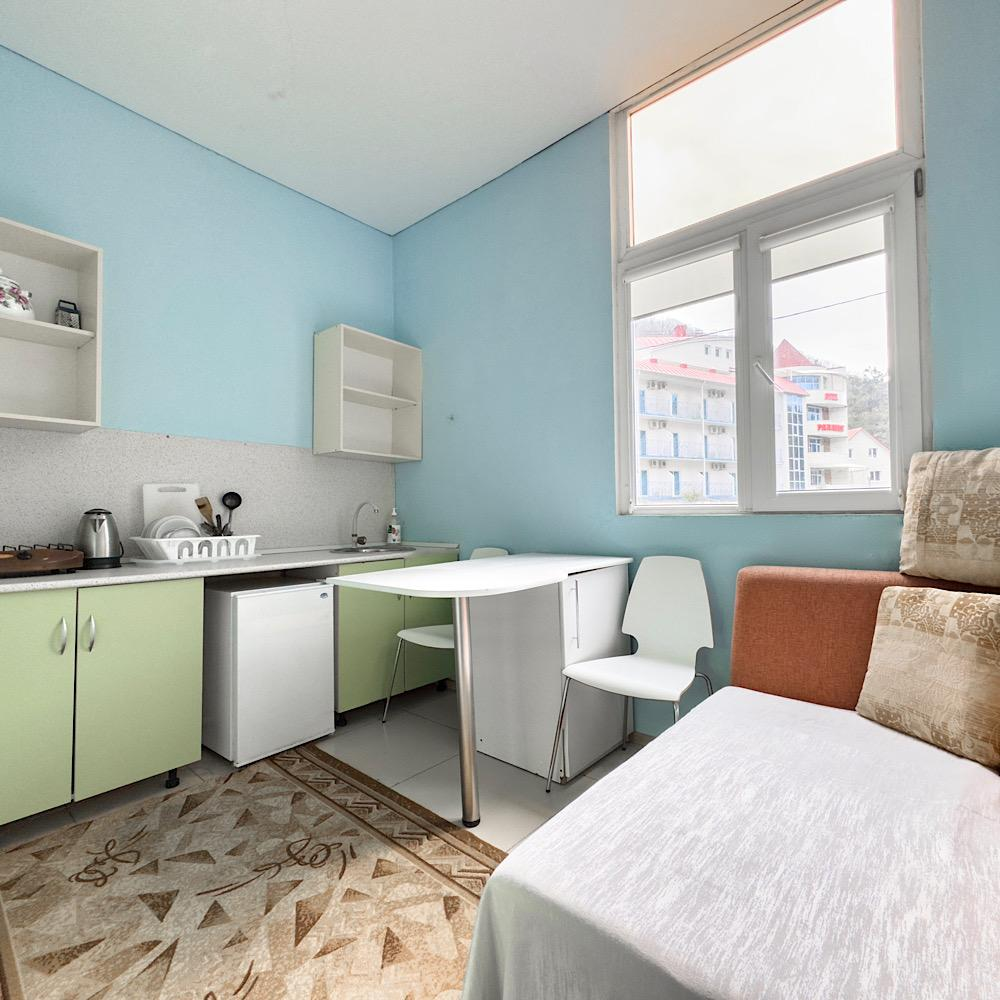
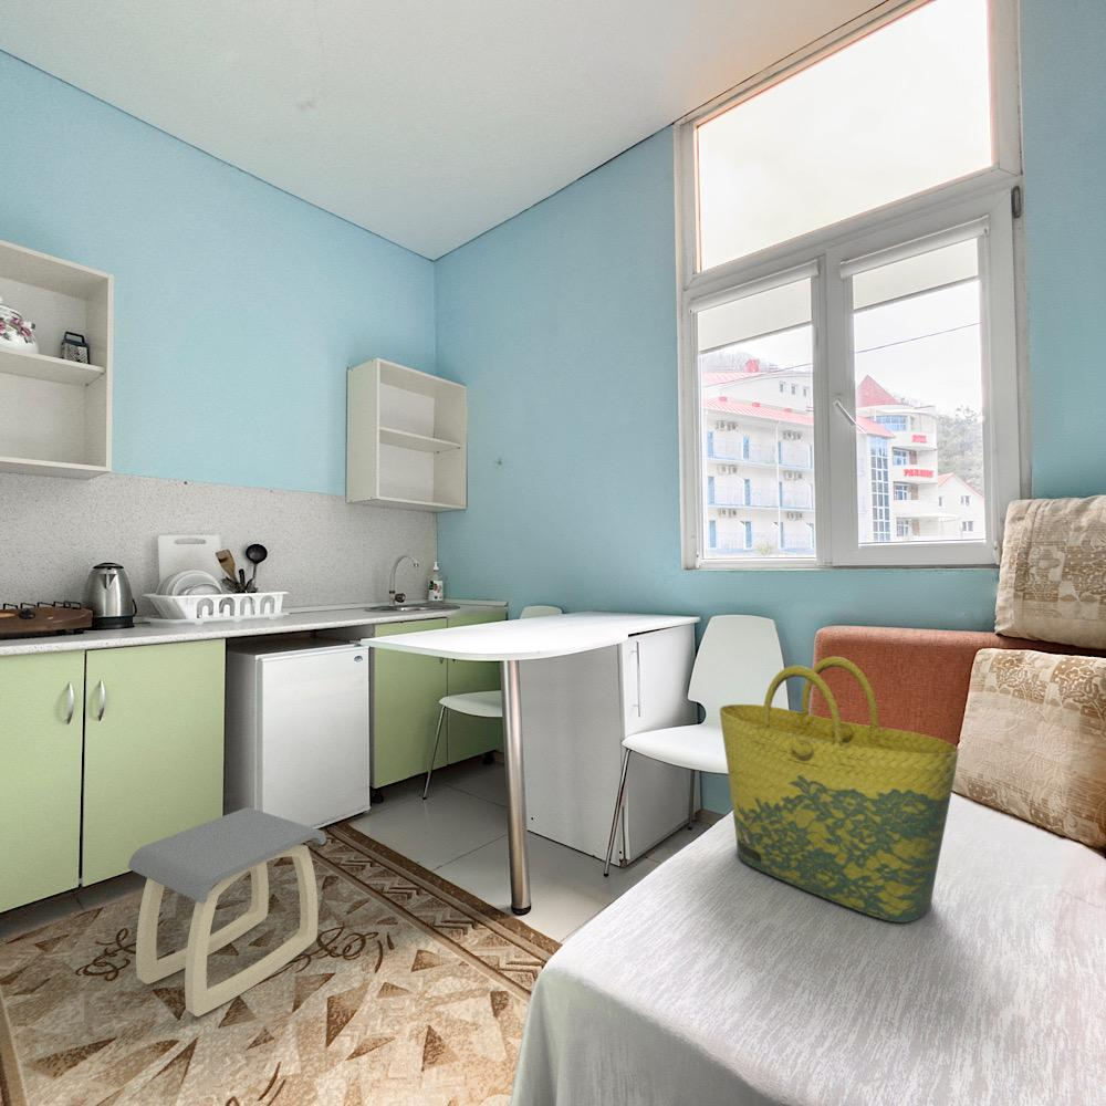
+ stool (221, 891)
+ tote bag (822, 769)
